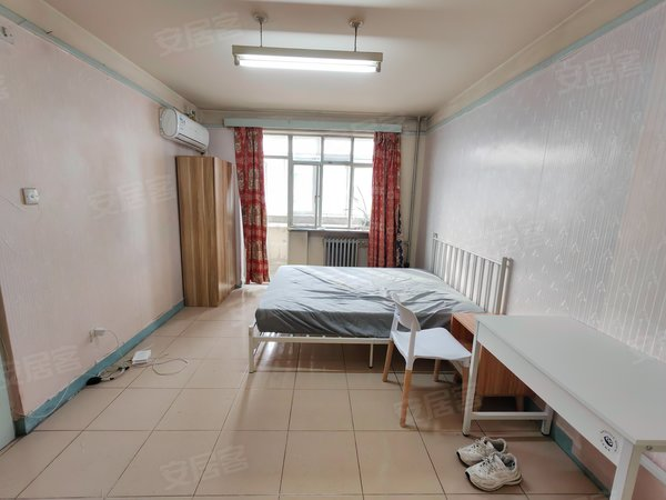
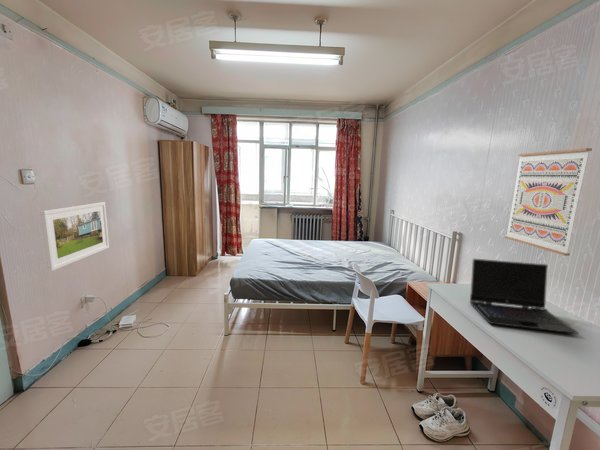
+ wall art (541, 200)
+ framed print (80, 232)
+ laptop computer (519, 293)
